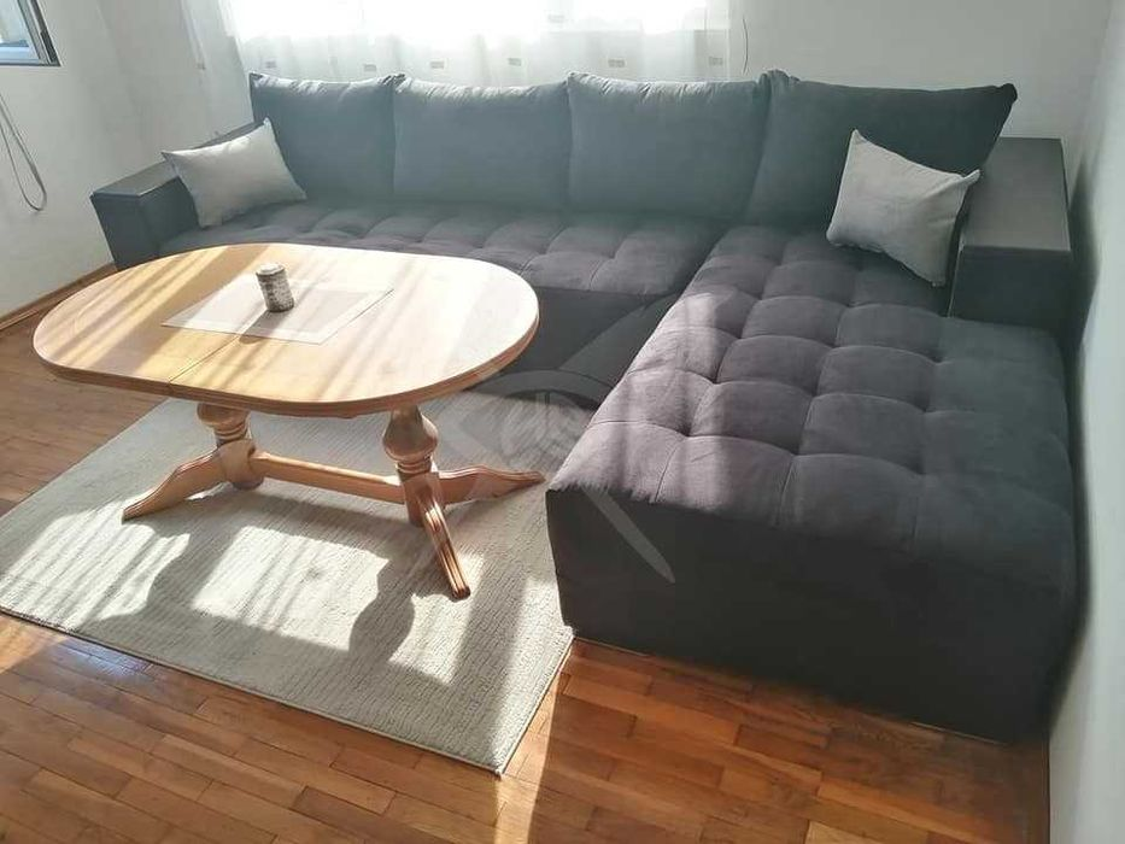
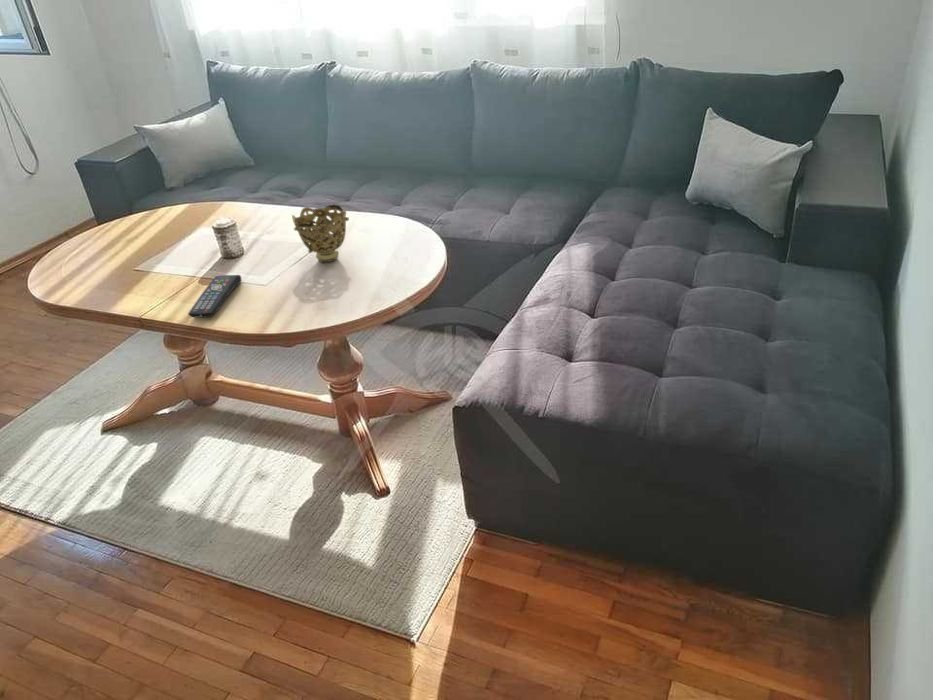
+ decorative bowl (323, 236)
+ remote control (216, 294)
